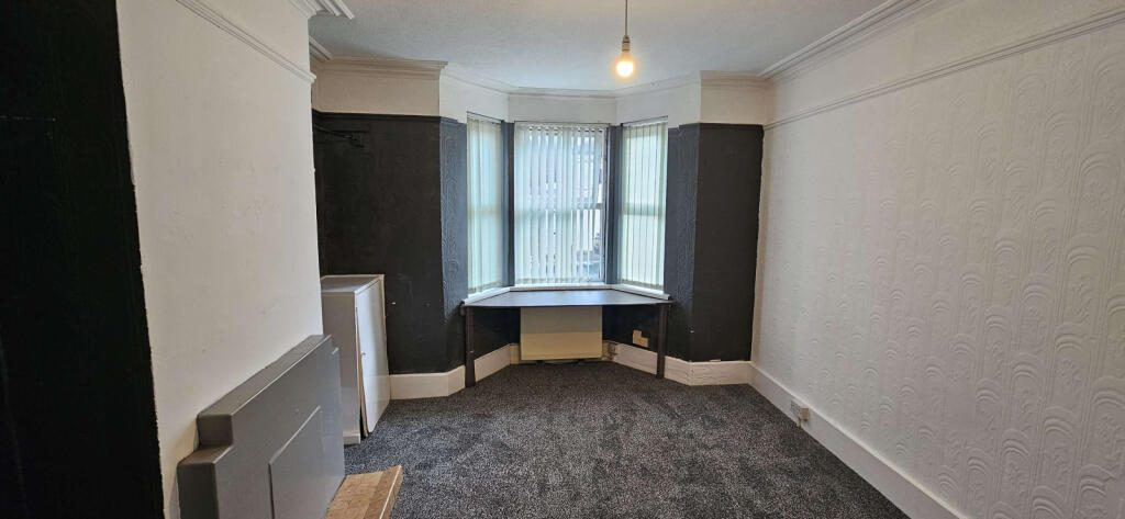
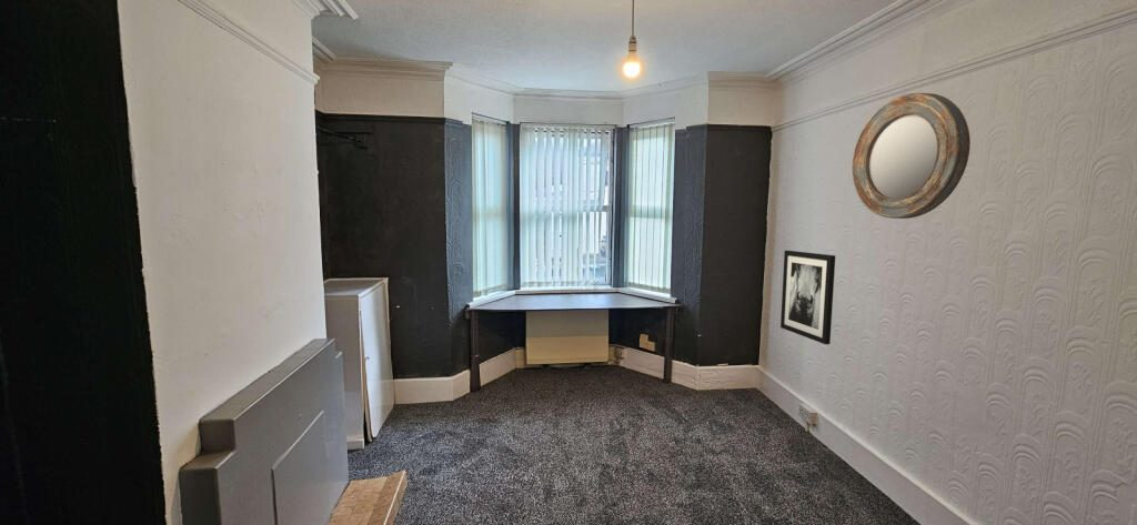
+ home mirror (903, 157)
+ wall art (805, 294)
